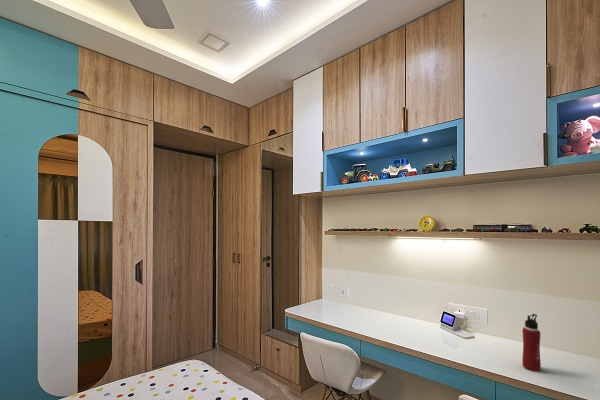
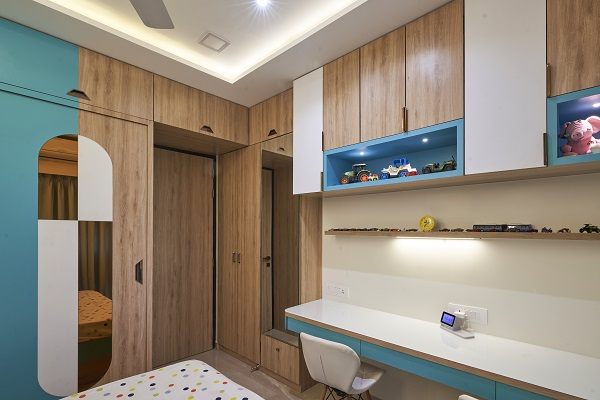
- water bottle (531, 341)
